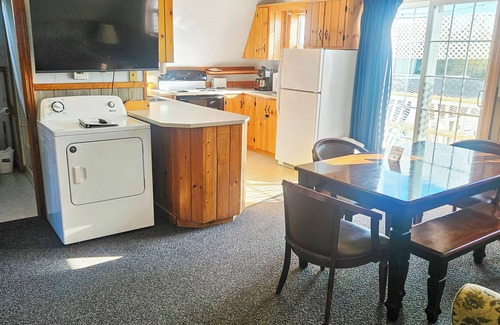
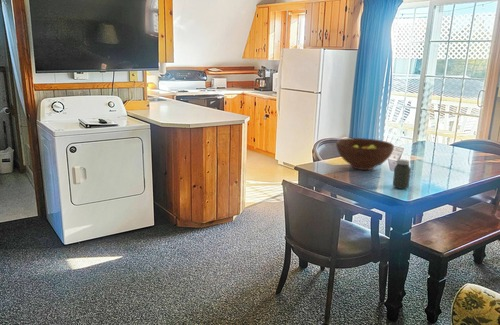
+ jar (401, 174)
+ fruit bowl (363, 155)
